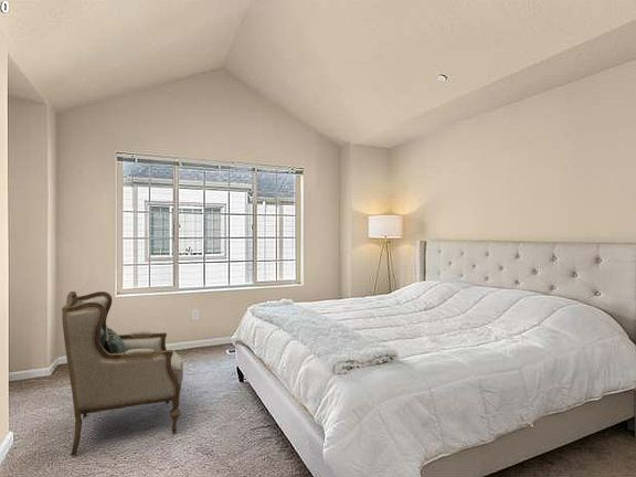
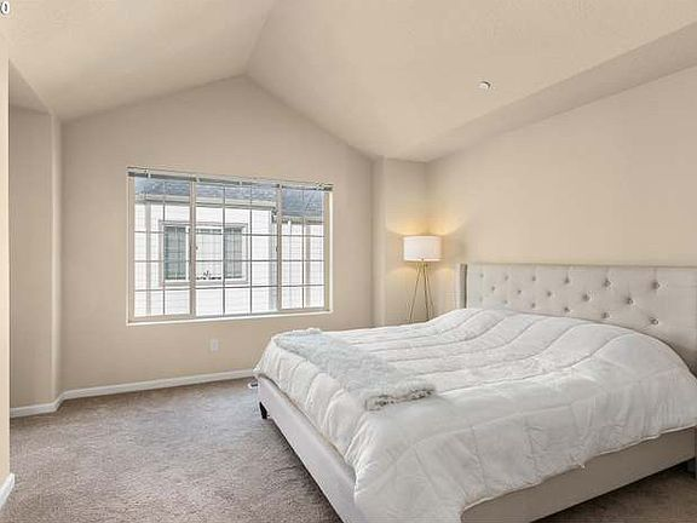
- armchair (125, 357)
